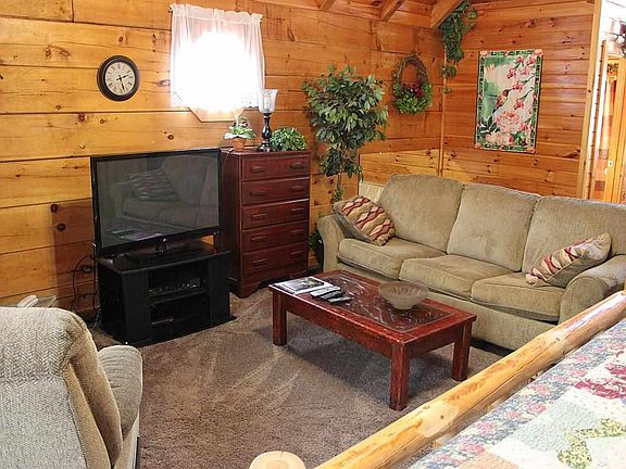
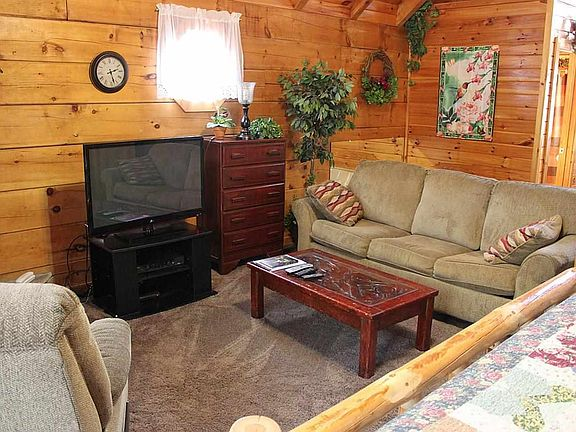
- decorative bowl (402, 297)
